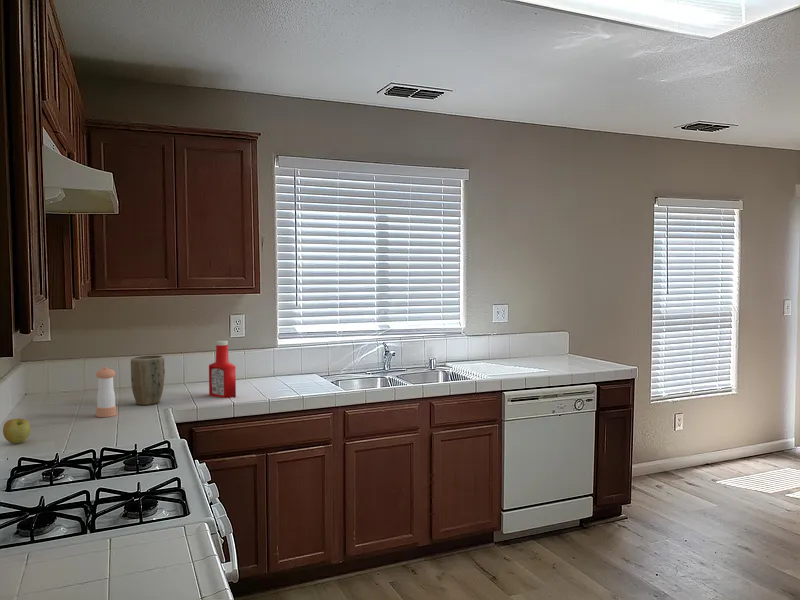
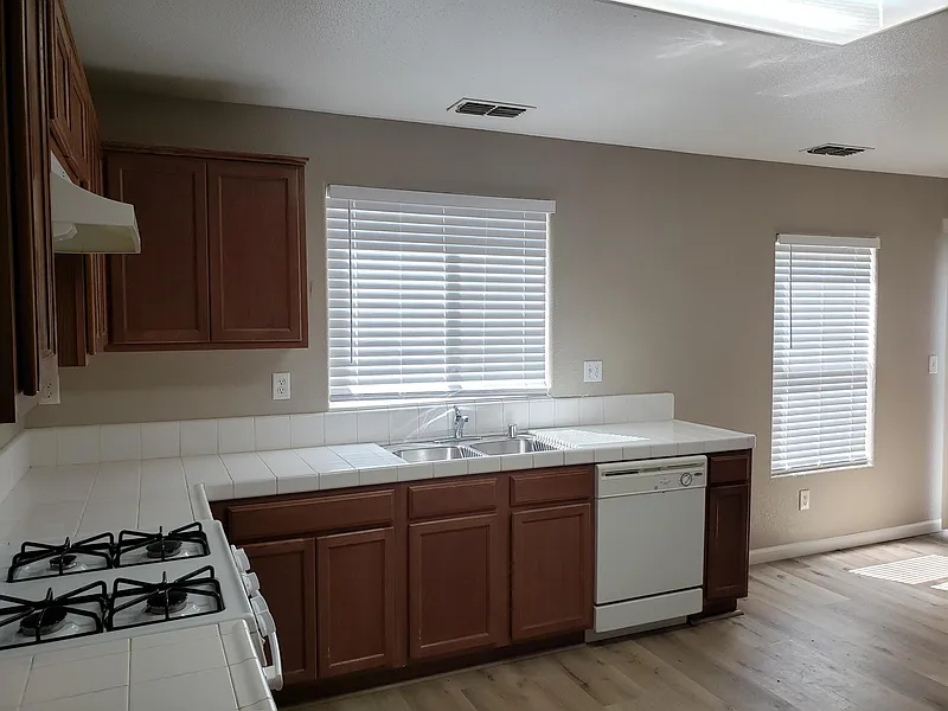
- soap bottle (222, 368)
- pepper shaker (105, 391)
- plant pot (148, 379)
- apple (17, 431)
